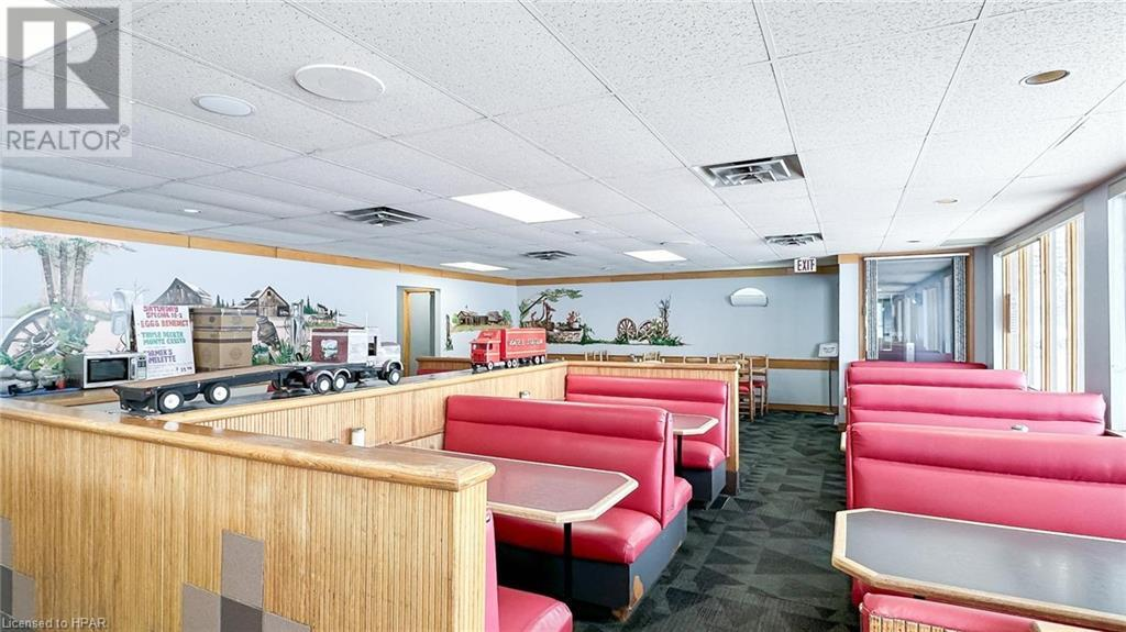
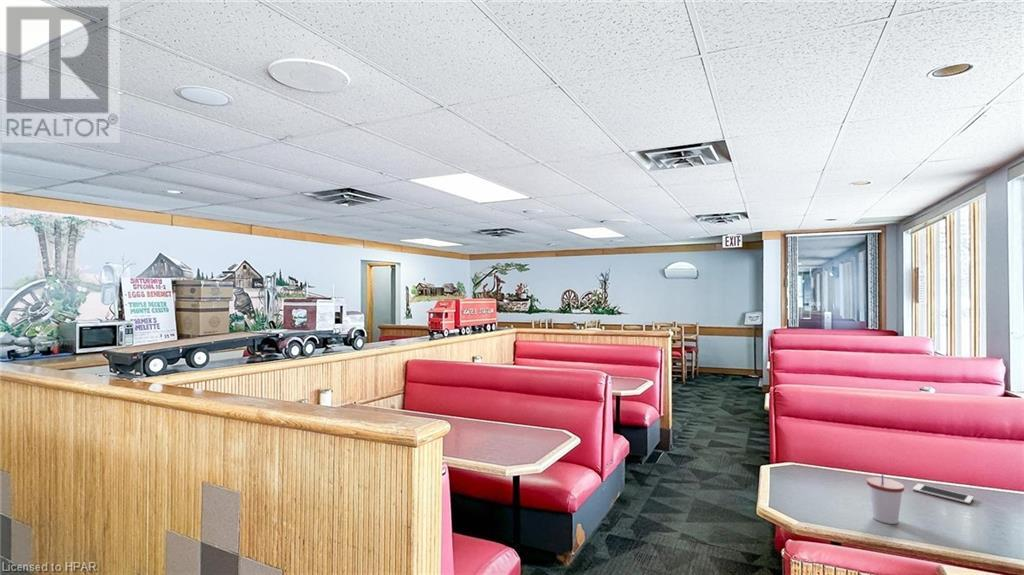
+ cup (885, 496)
+ cell phone (942, 493)
